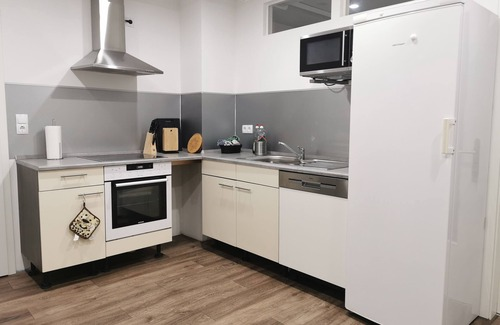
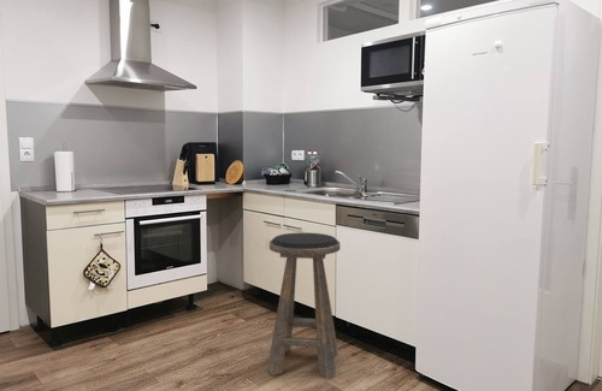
+ stool (314, 300)
